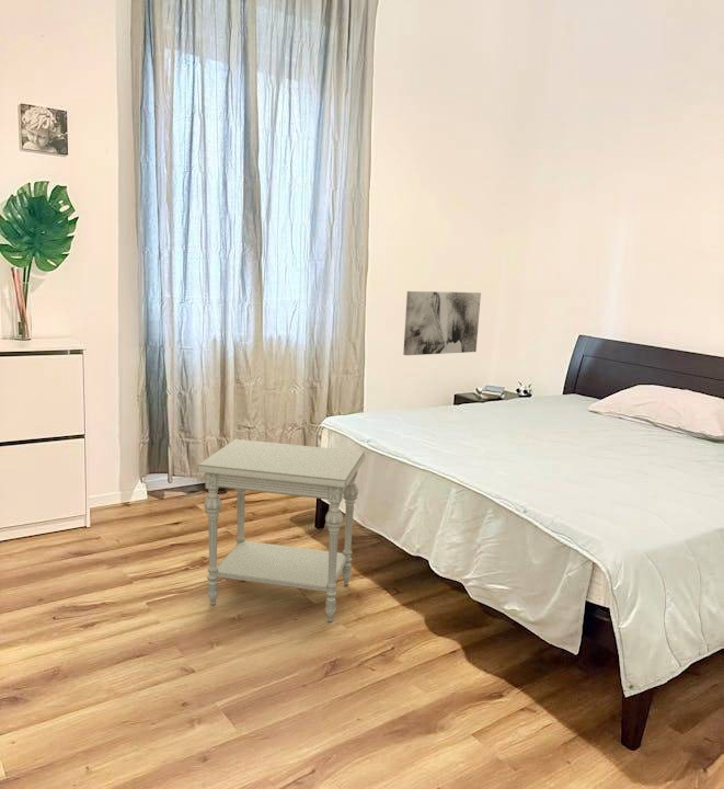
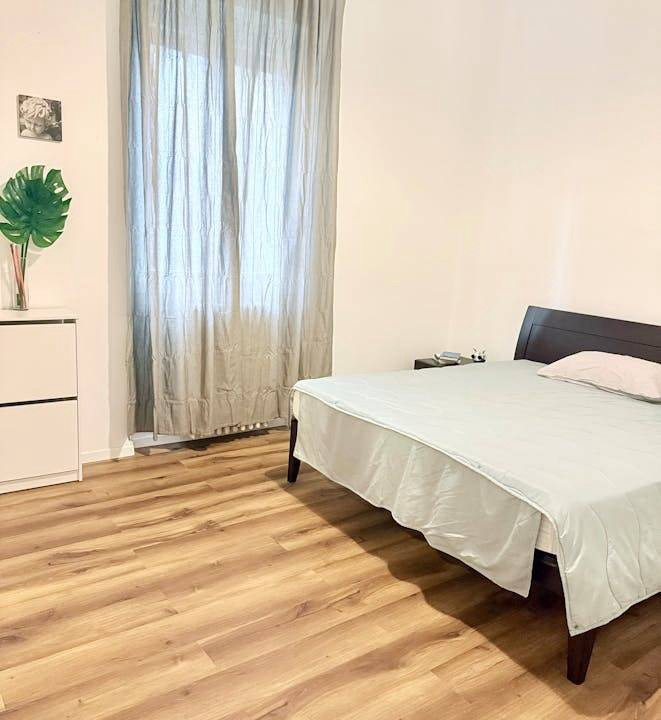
- side table (278, 545)
- wall art (443, 322)
